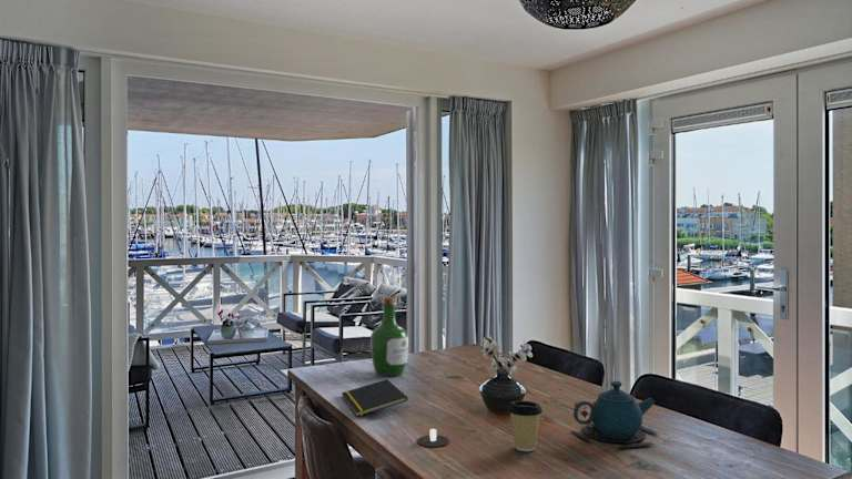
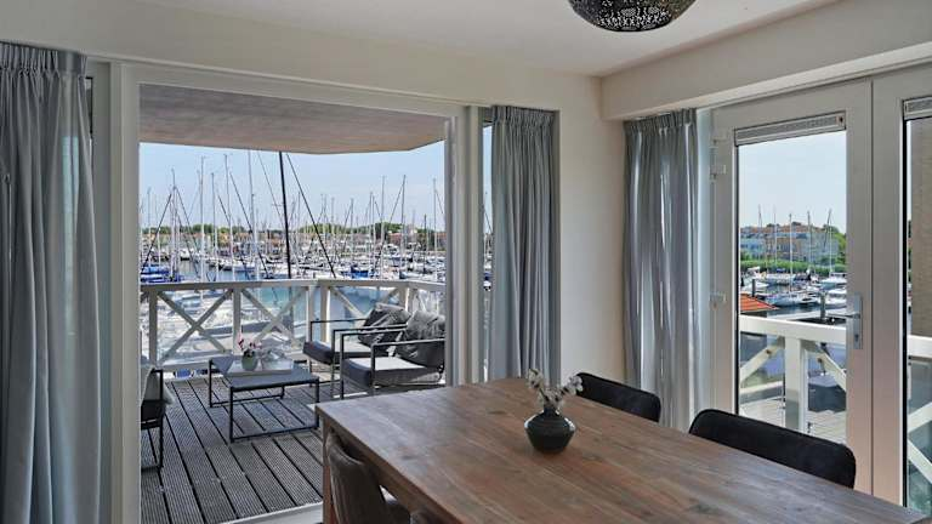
- candle (435, 434)
- teapot (612, 407)
- coffee cup (525, 425)
- wine bottle (389, 335)
- notepad (373, 396)
